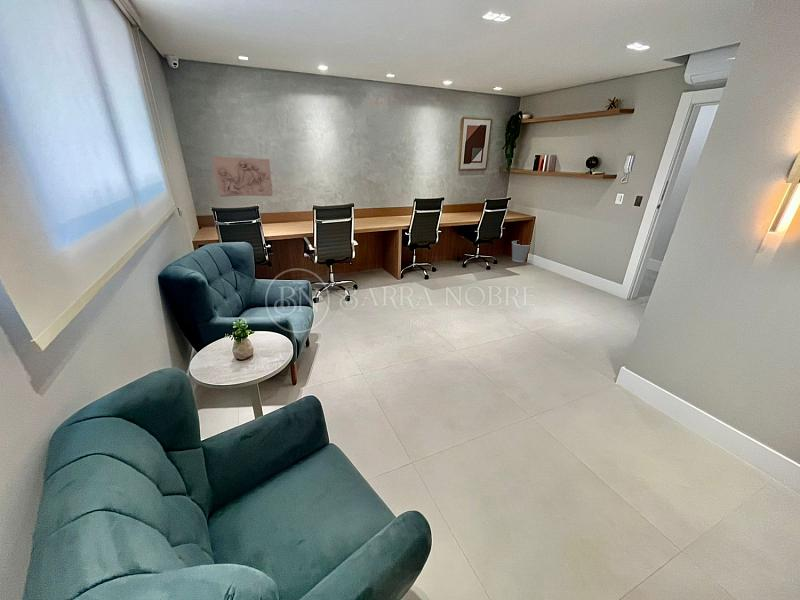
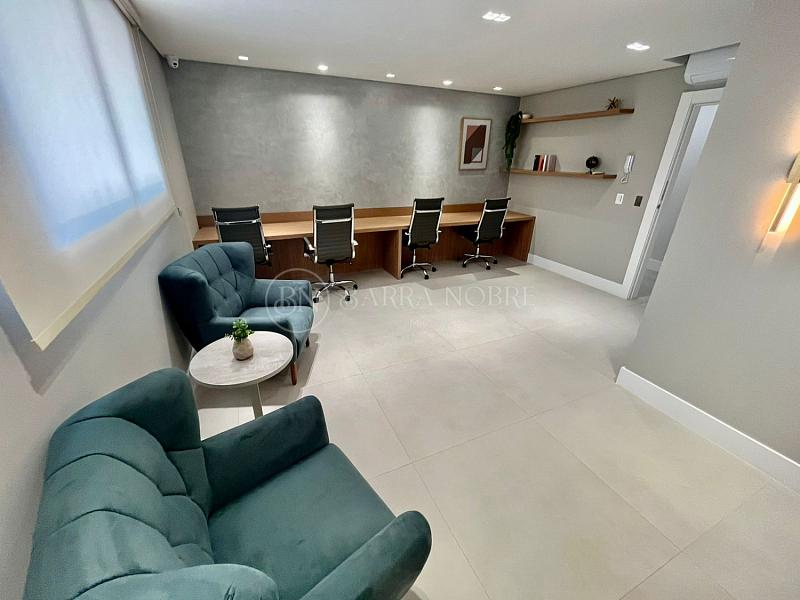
- wastebasket (520, 251)
- relief panel (244, 177)
